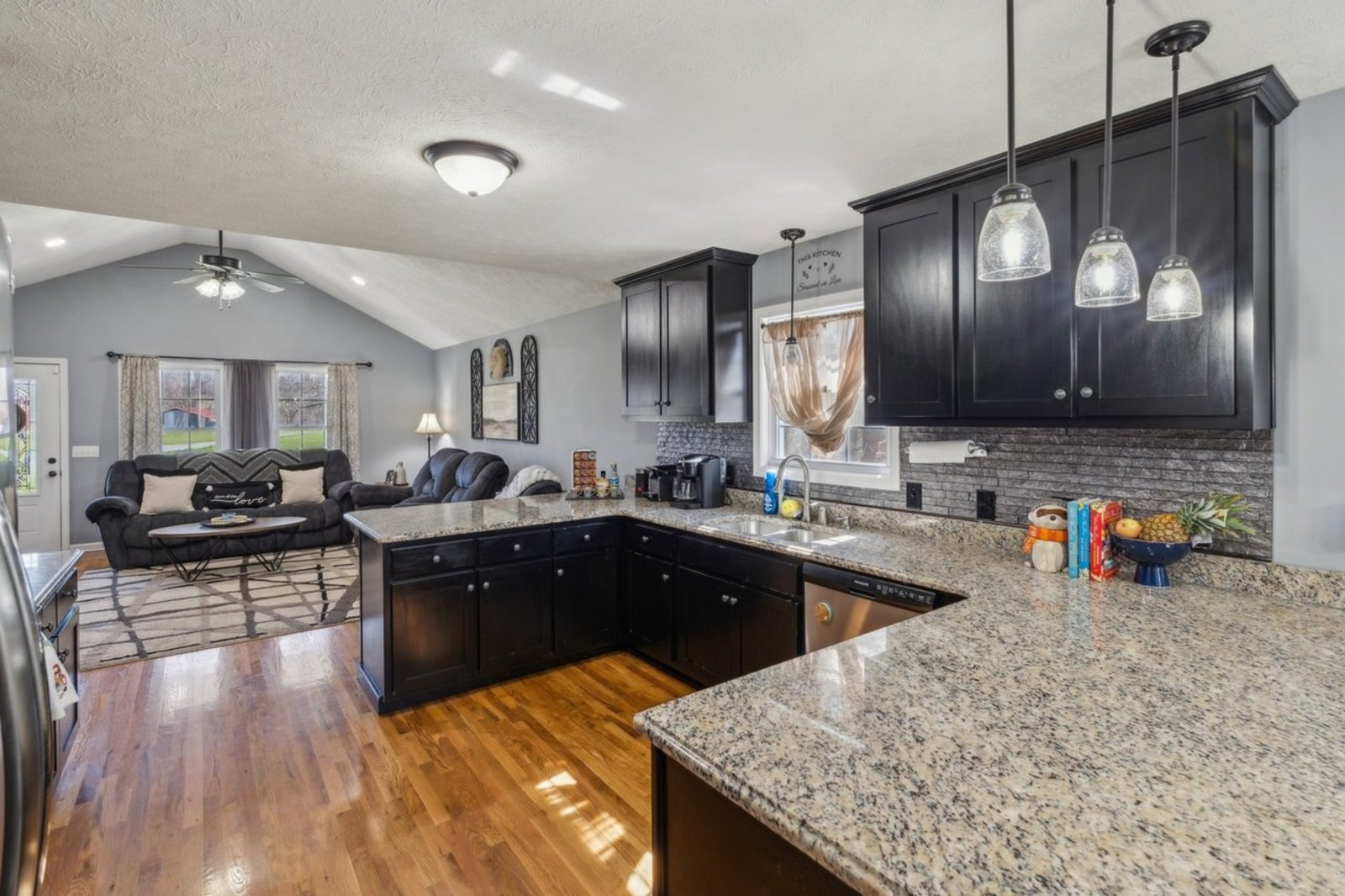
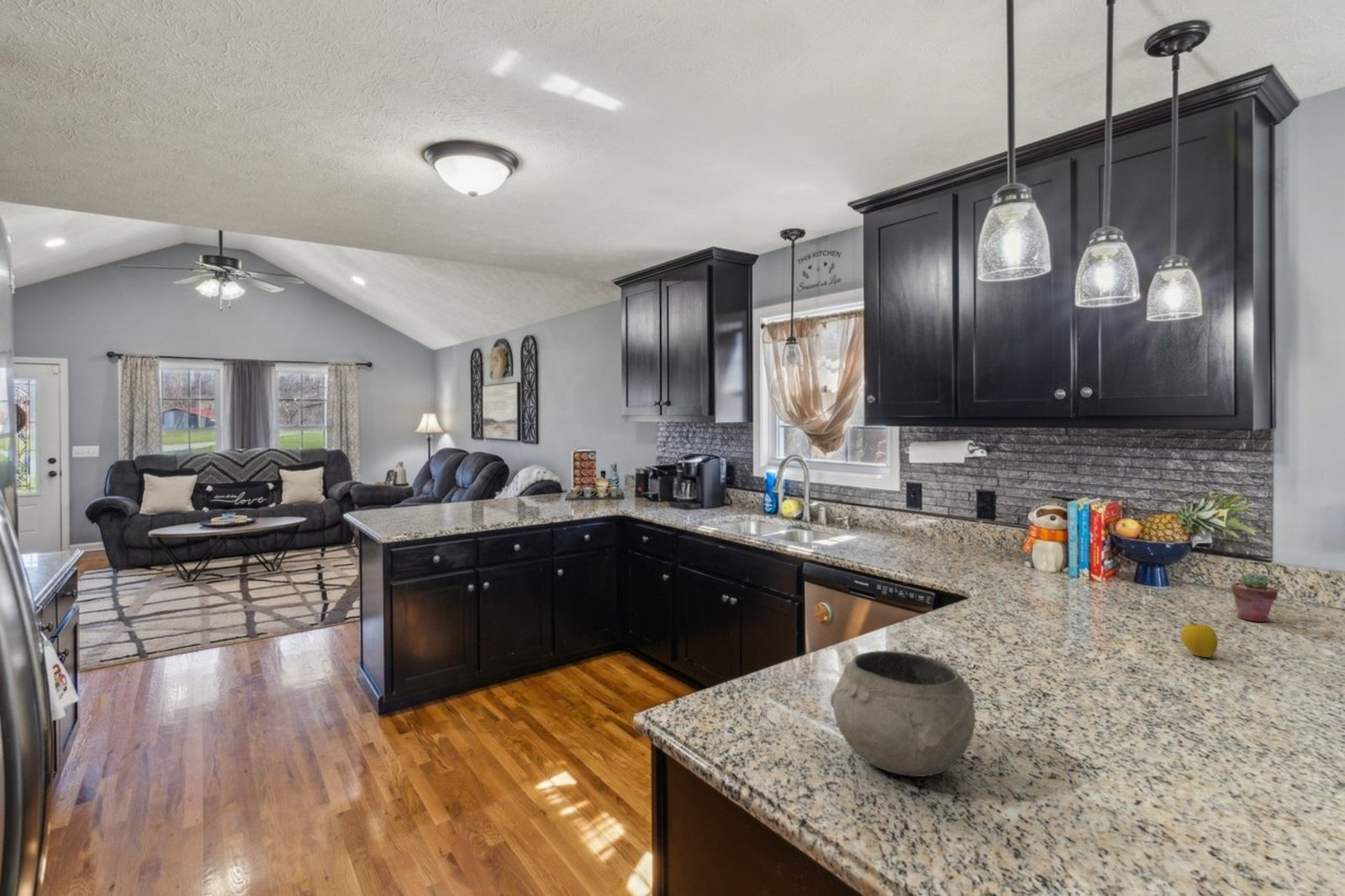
+ potted succulent (1253, 595)
+ bowl (899, 712)
+ apple (1199, 638)
